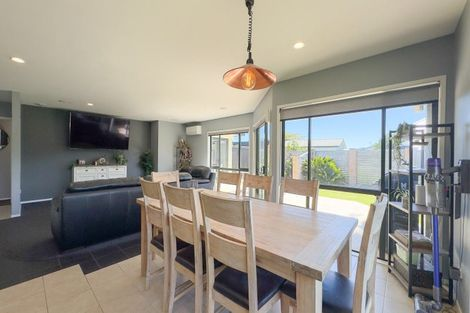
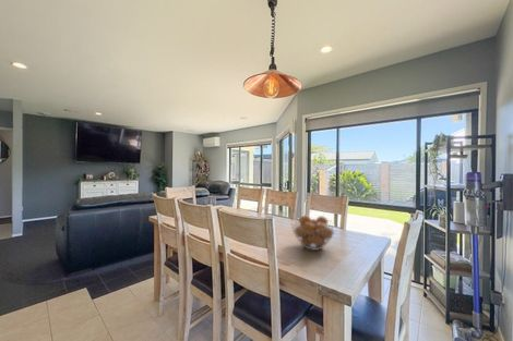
+ fruit basket (312, 231)
